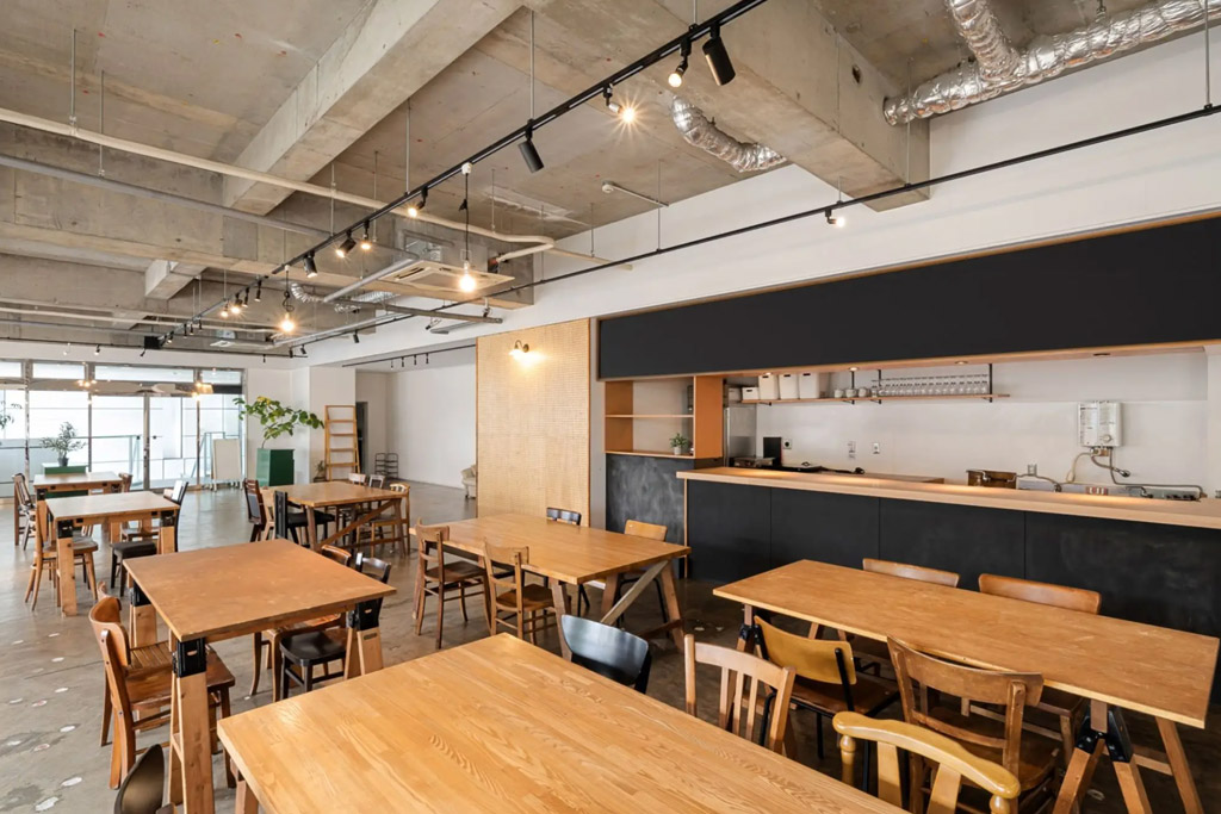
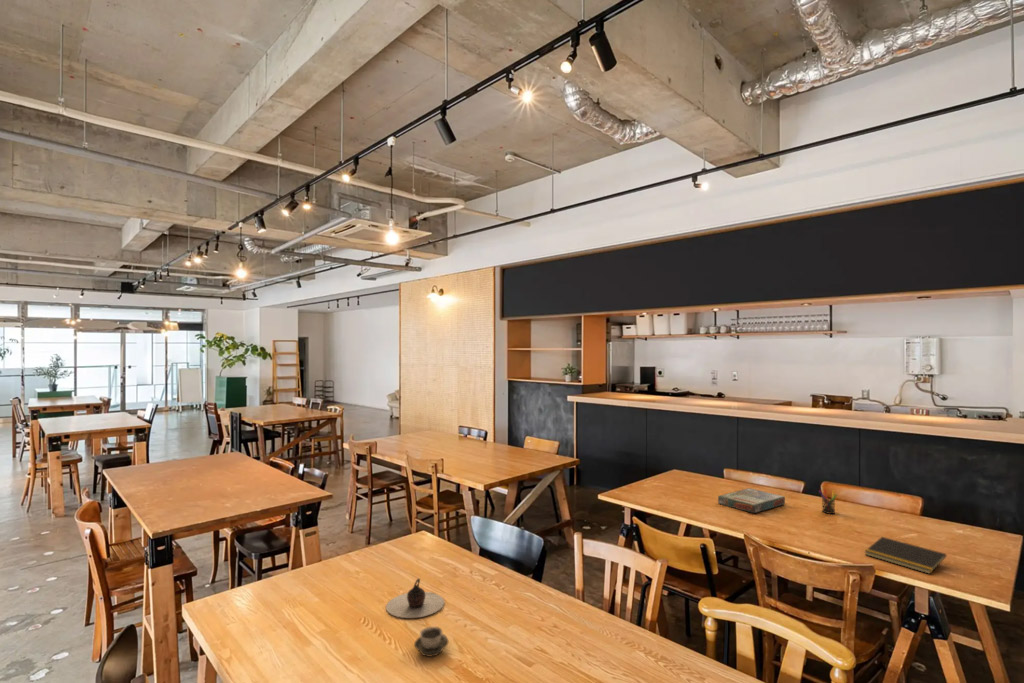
+ cup (431, 641)
+ teapot (415, 591)
+ pen holder (829, 500)
+ board game (751, 499)
+ notepad (904, 554)
